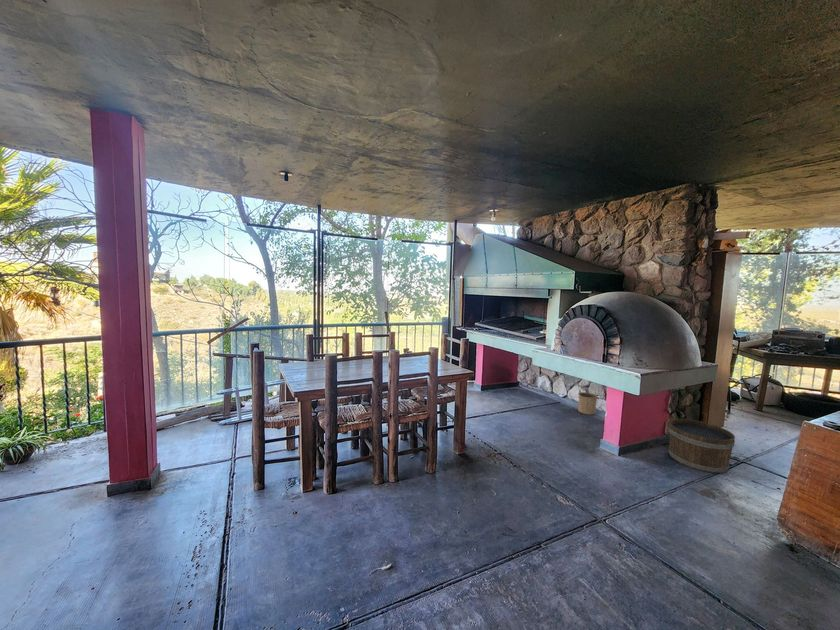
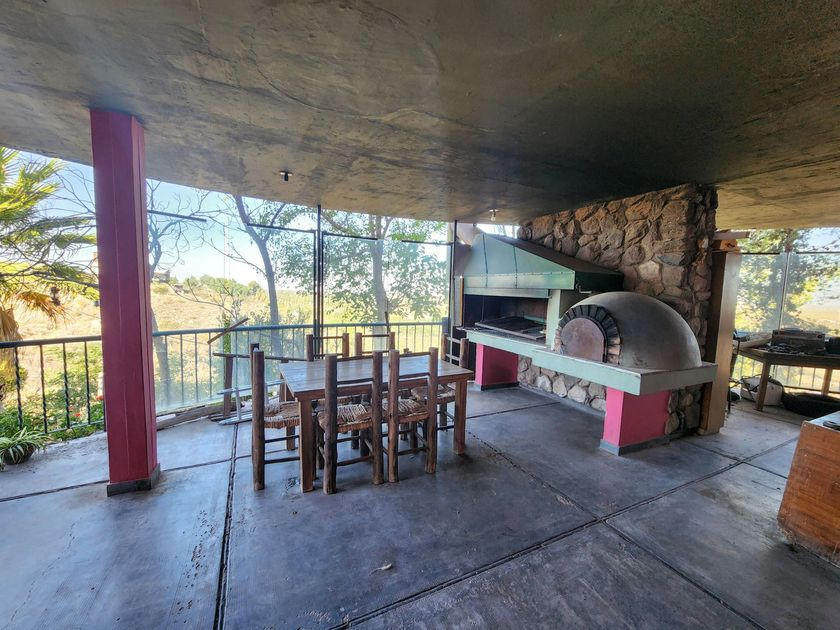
- wooden bucket (698, 444)
- bucket (587, 398)
